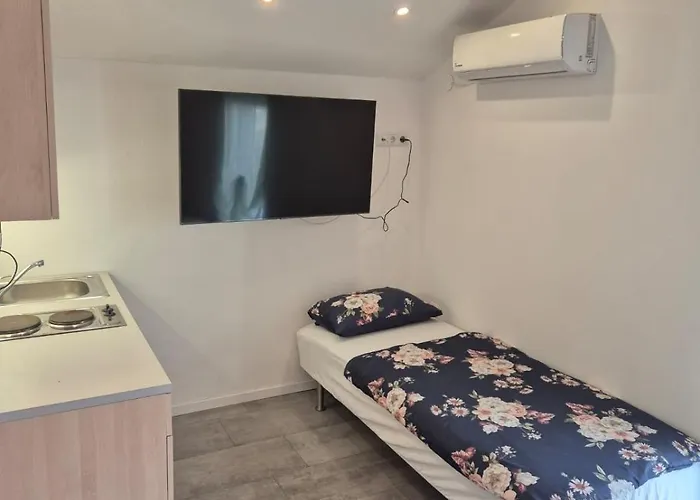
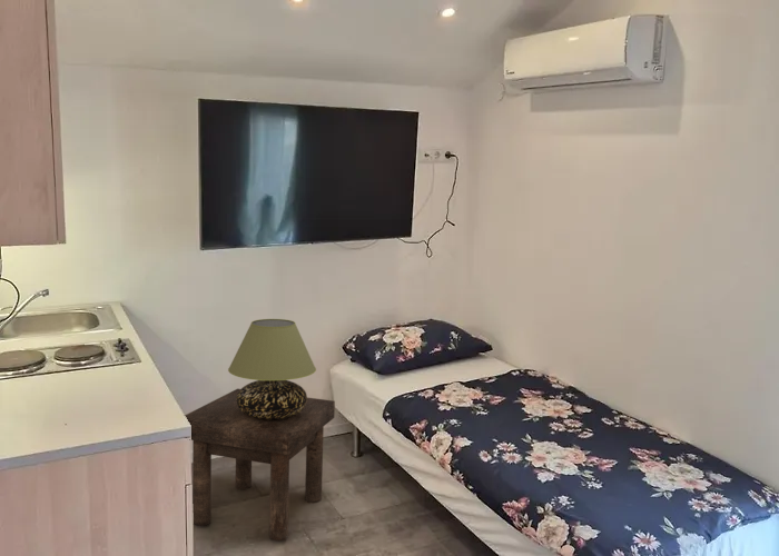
+ stool (259, 460)
+ table lamp (272, 368)
